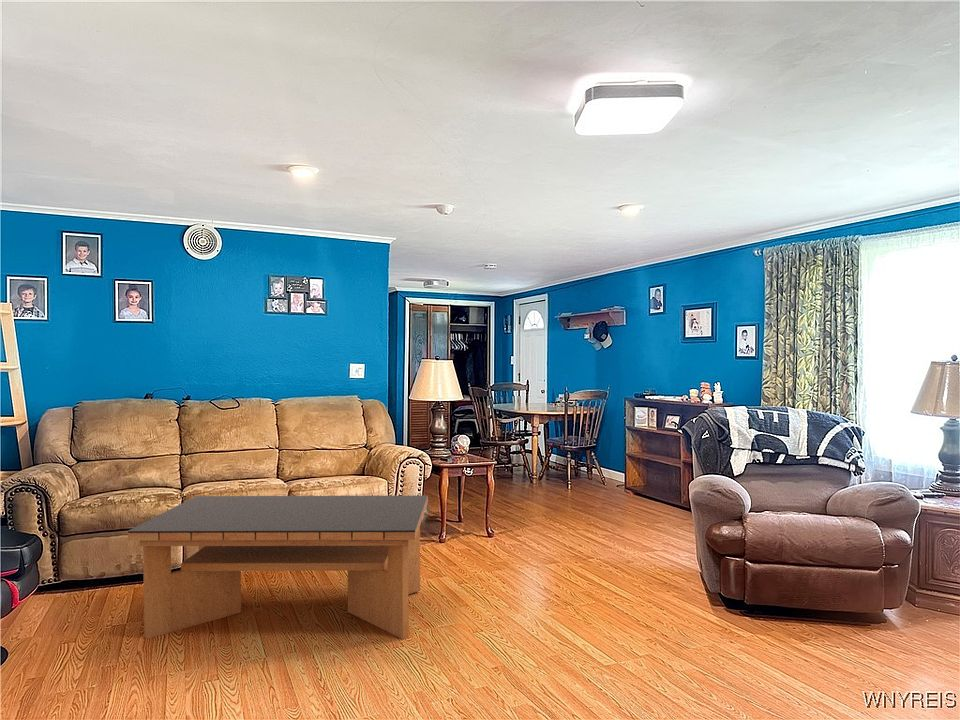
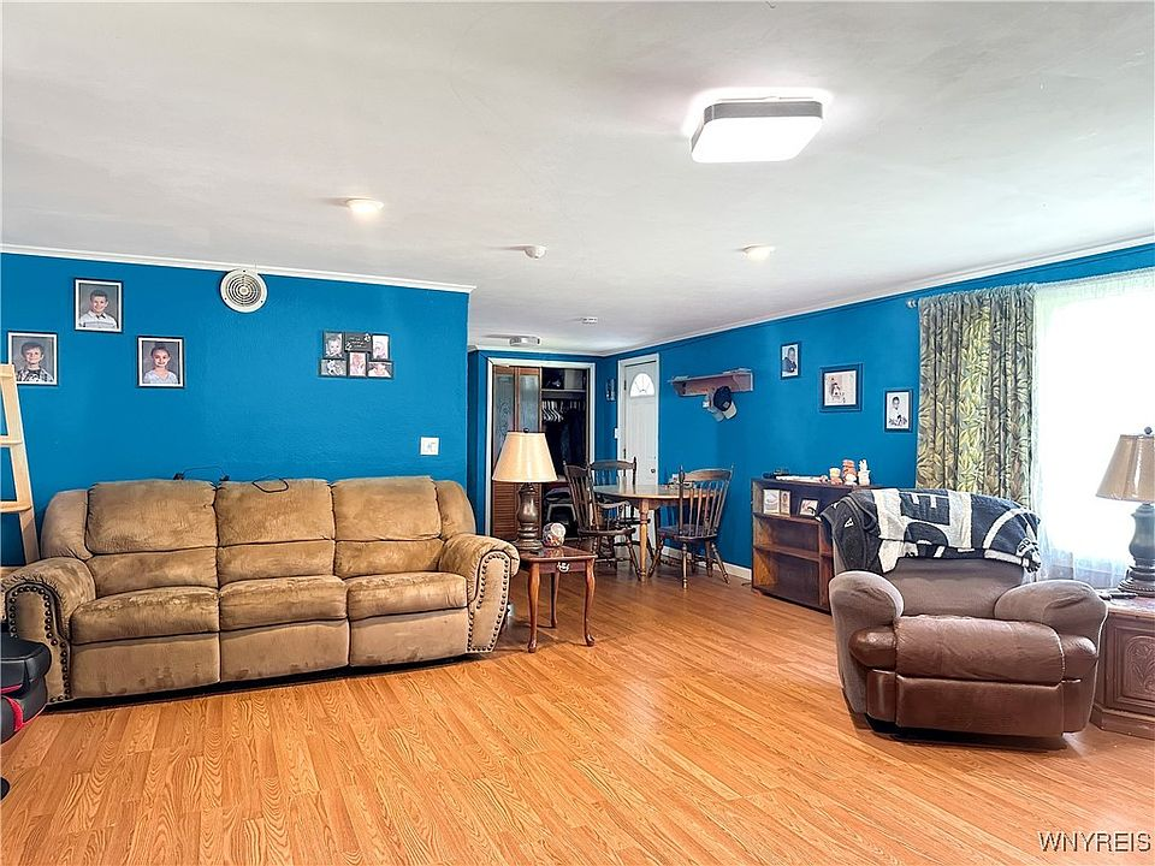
- coffee table (294, 561)
